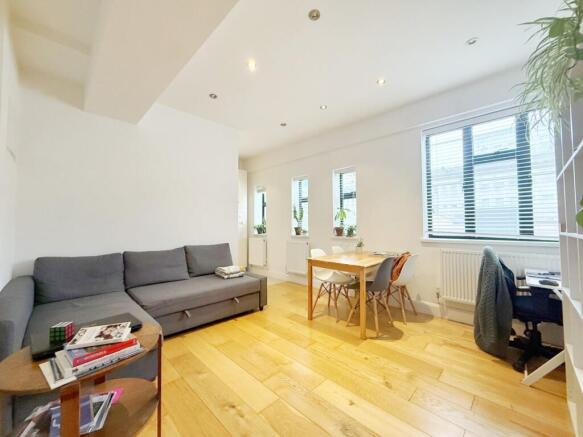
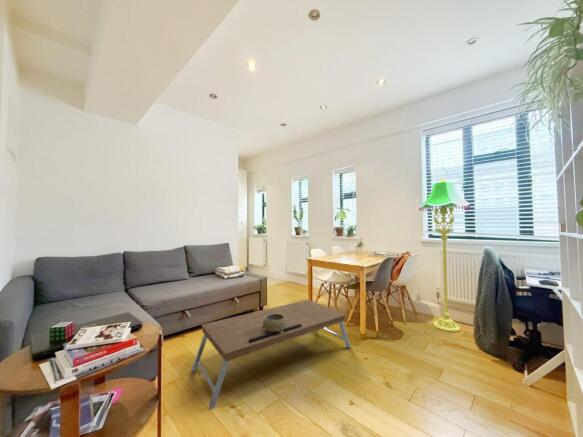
+ coffee table (277, 337)
+ floor lamp (444, 252)
+ decorative bowl (275, 321)
